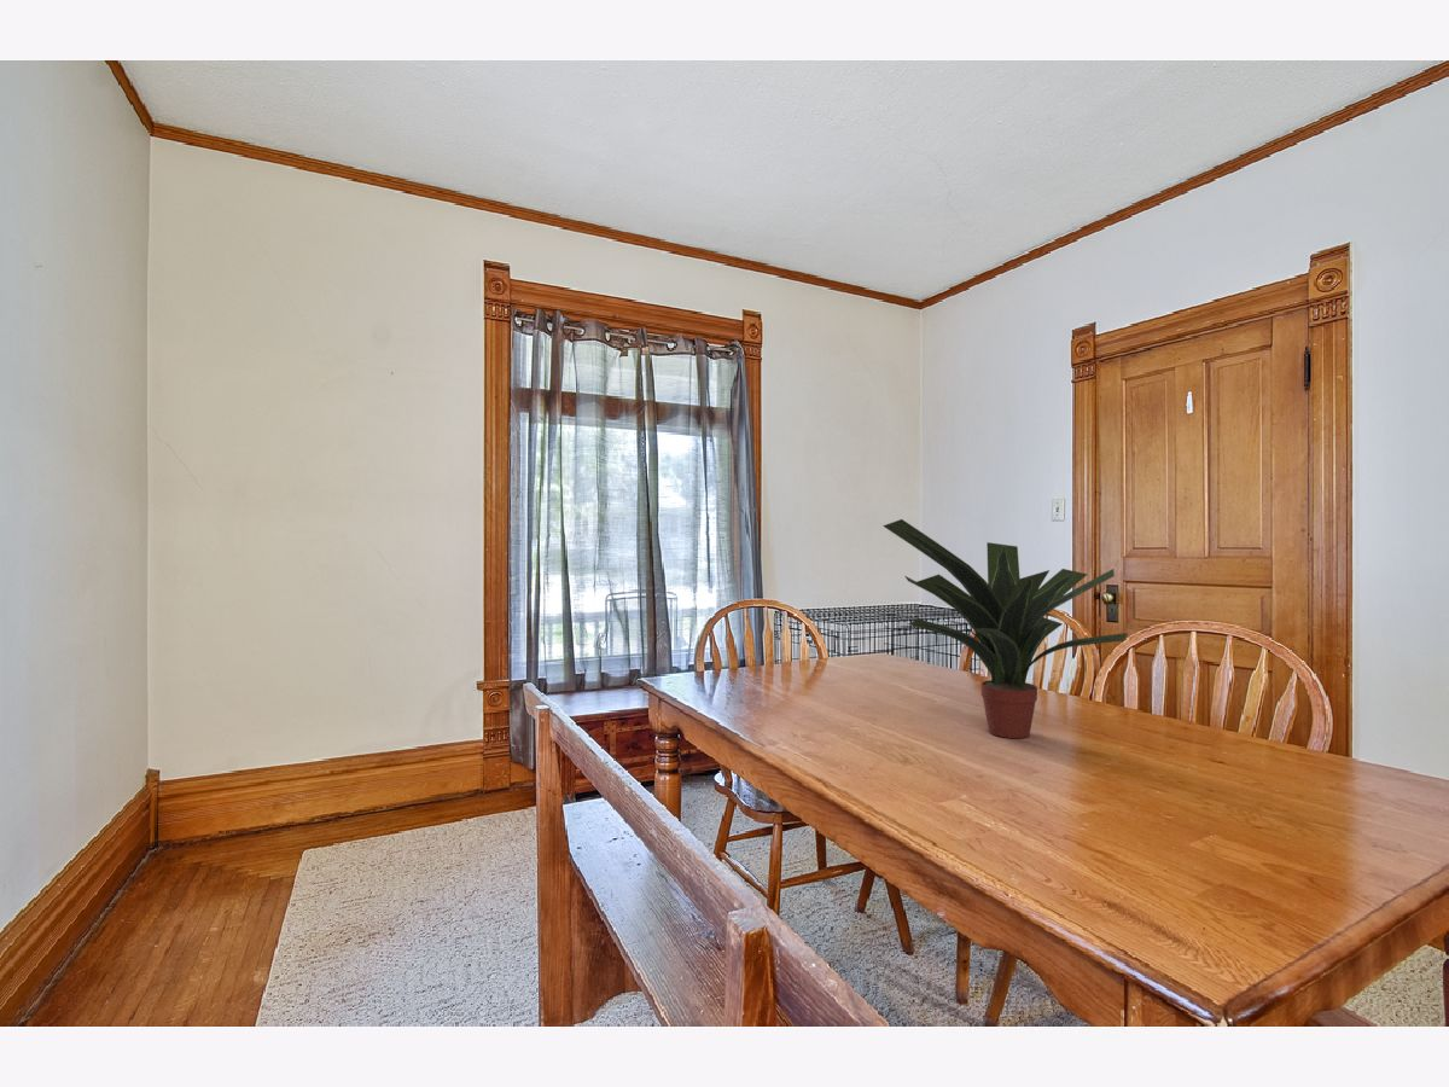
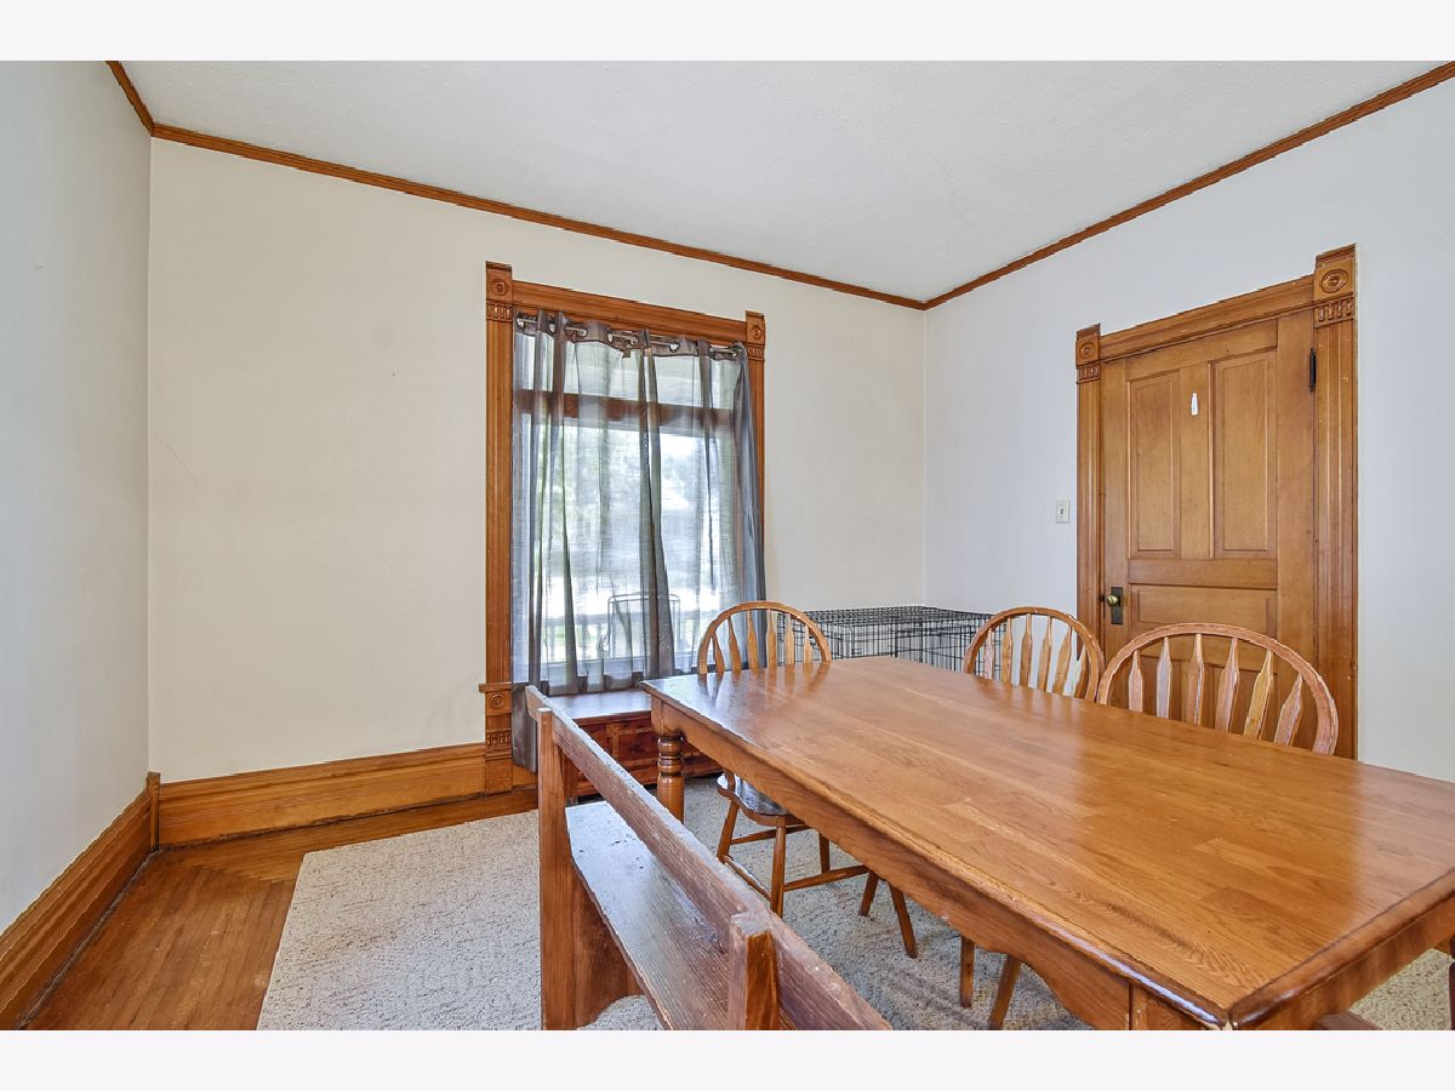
- potted plant (993, 626)
